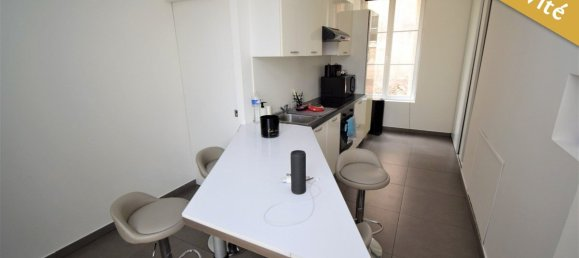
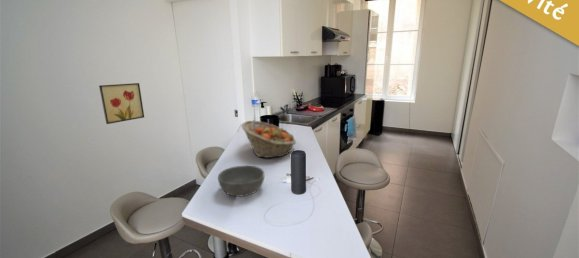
+ bowl (241, 182)
+ fruit basket (269, 136)
+ wall art (122, 102)
